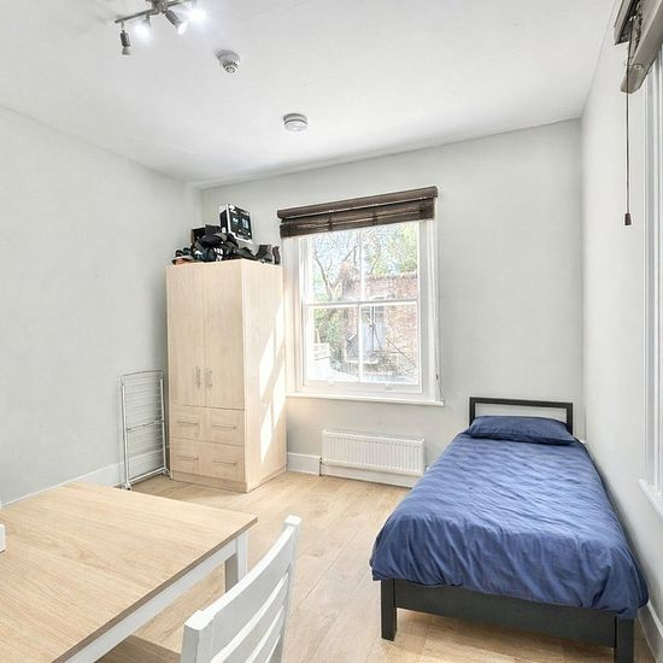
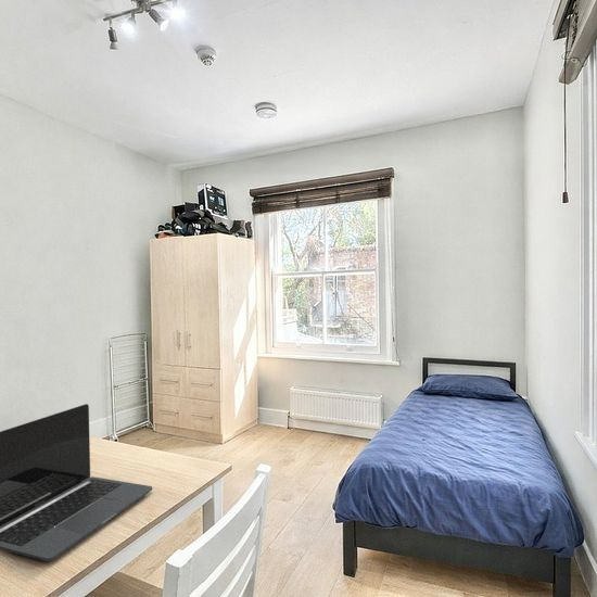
+ laptop (72, 468)
